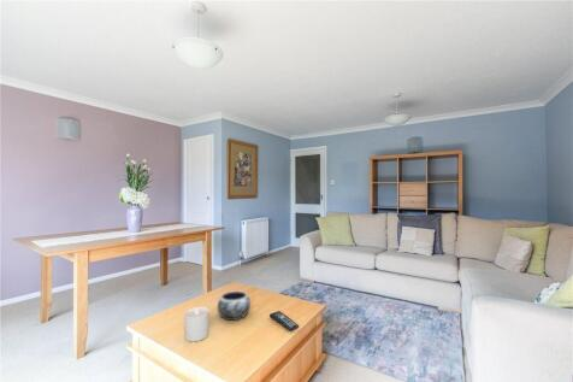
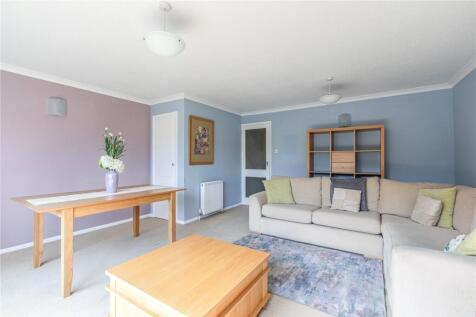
- remote control (283, 319)
- candle (196, 321)
- decorative bowl (234, 305)
